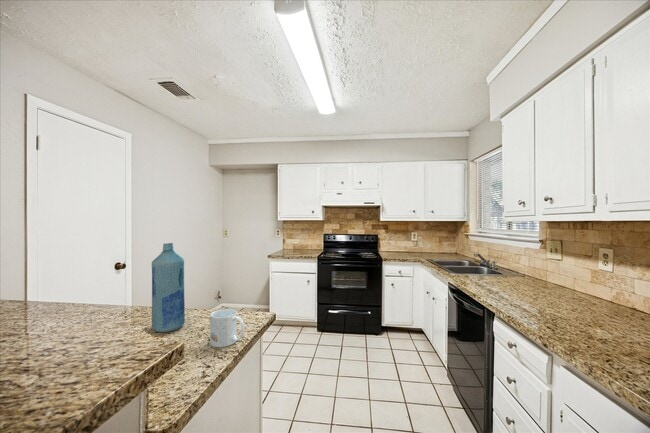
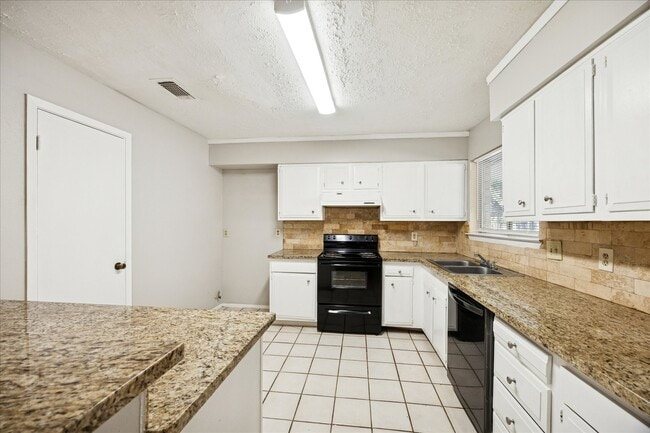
- bottle (168, 285)
- mug (228, 328)
